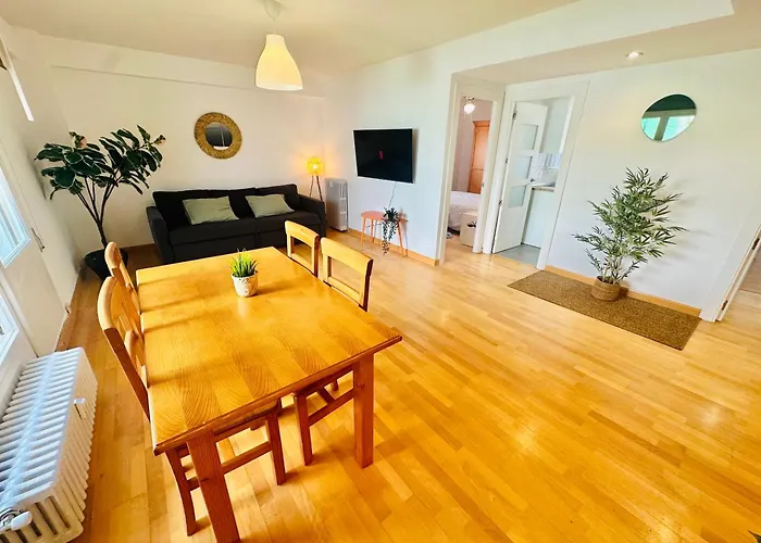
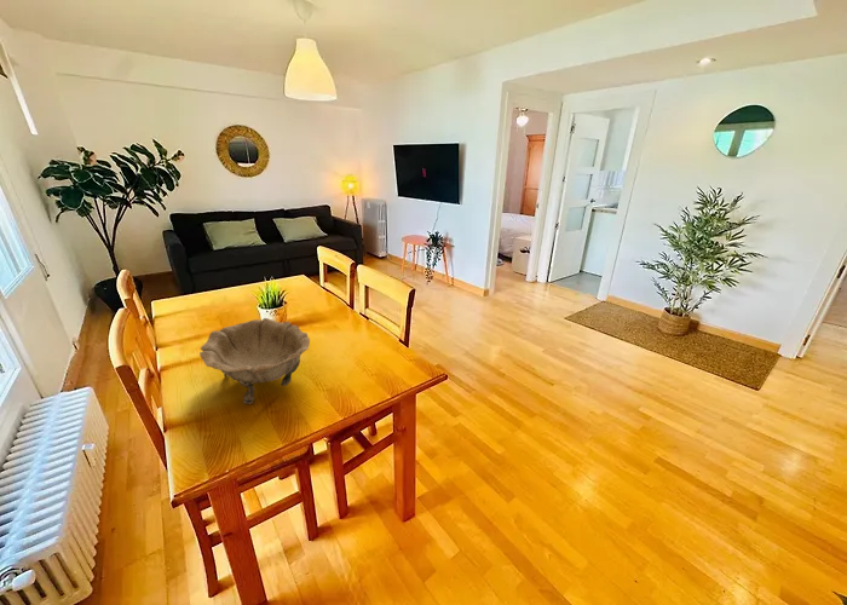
+ decorative bowl (259, 358)
